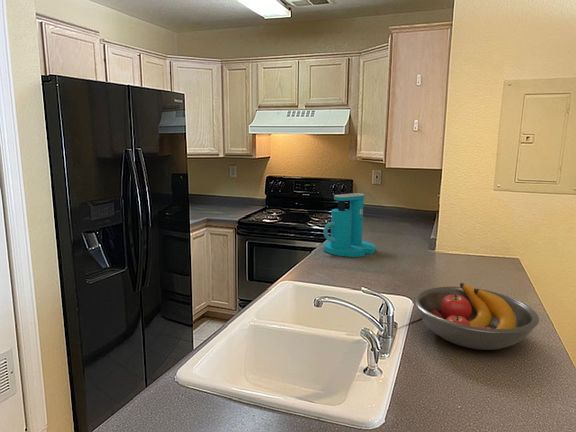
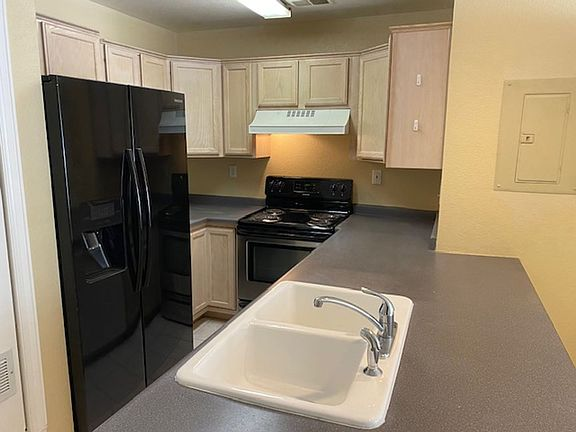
- fruit bowl (472, 317)
- coffee maker (348, 223)
